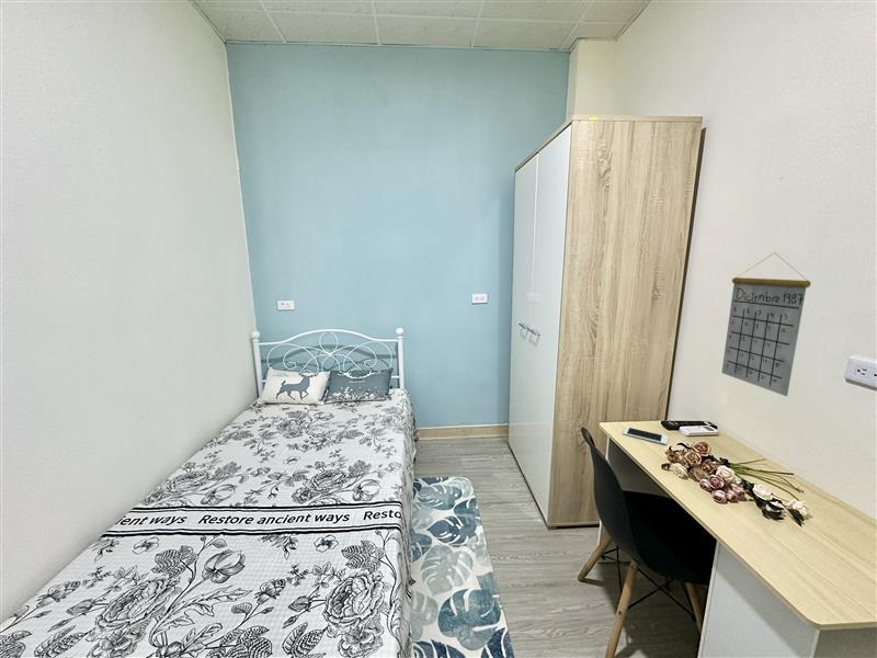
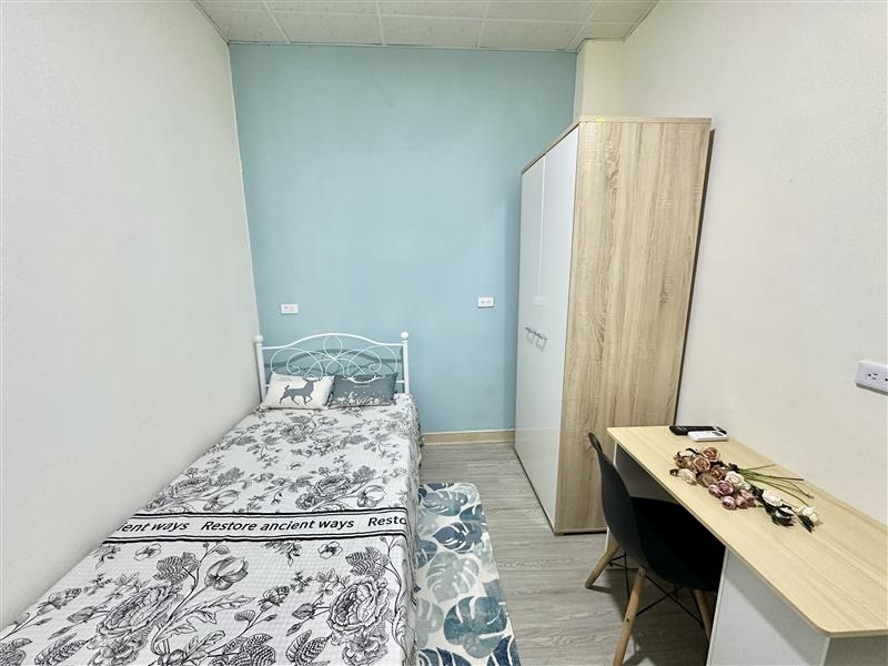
- cell phone (645, 434)
- calendar (761, 319)
